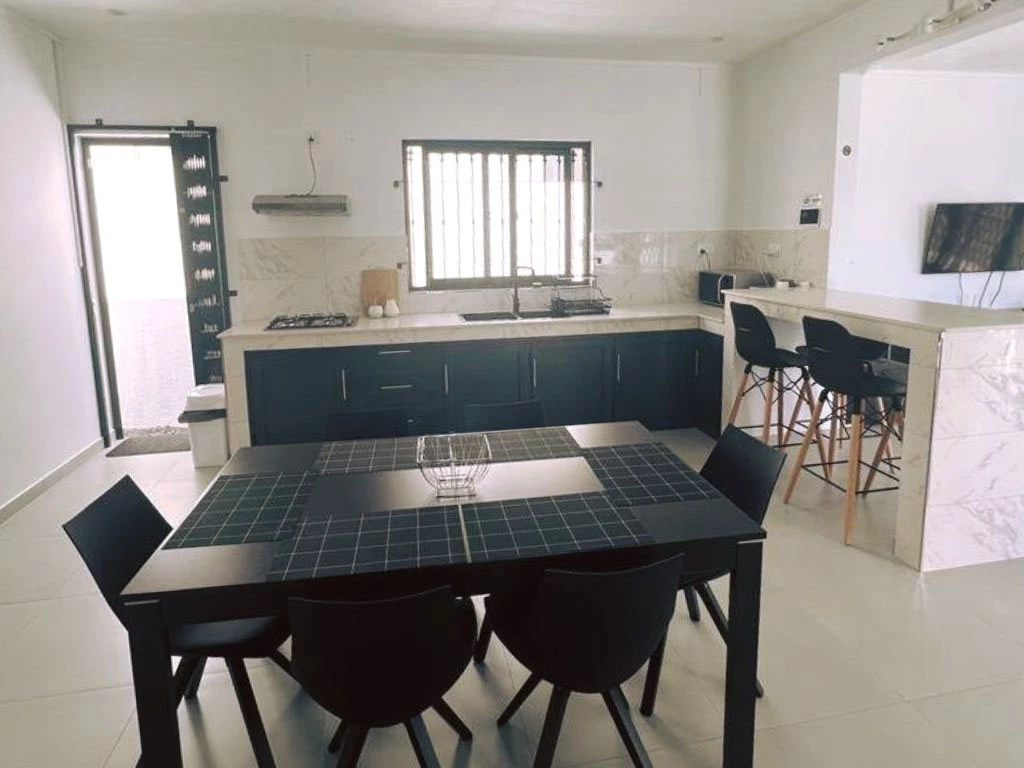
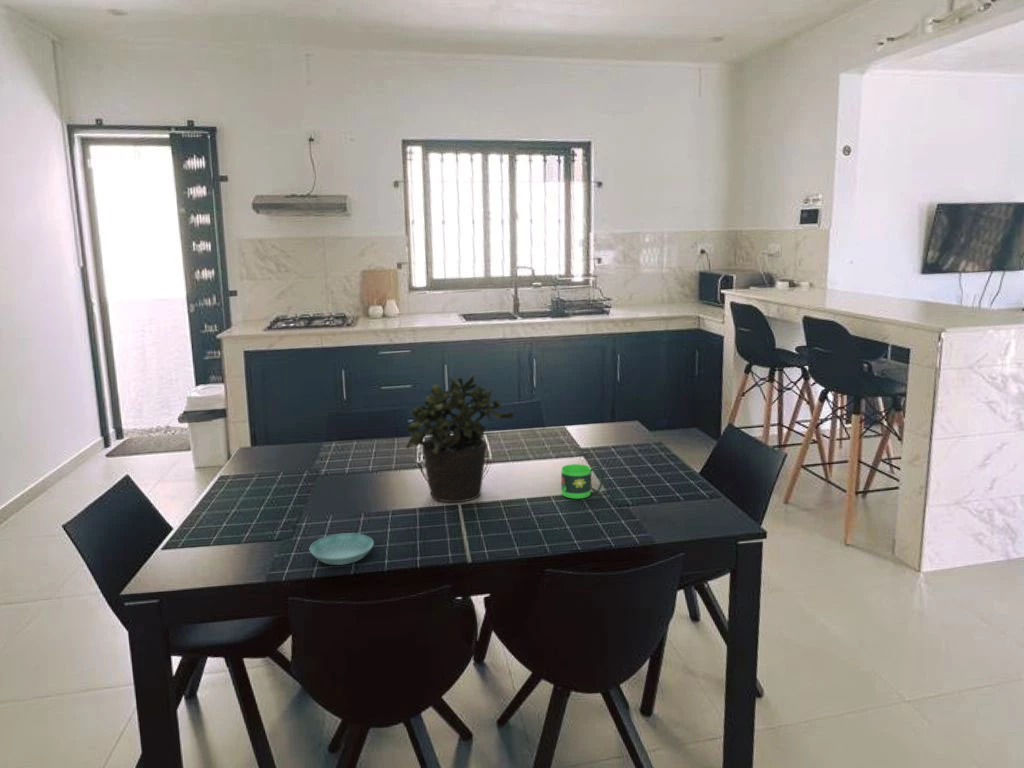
+ potted plant (459, 435)
+ saucer (342, 550)
+ mug (582, 480)
